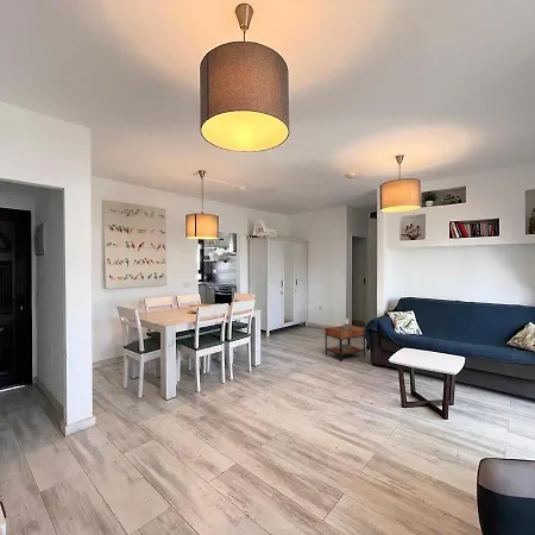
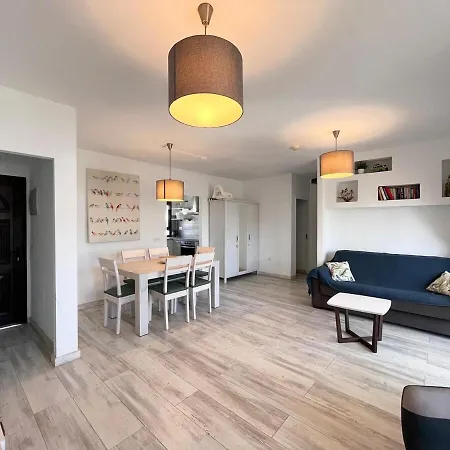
- side table (345, 336)
